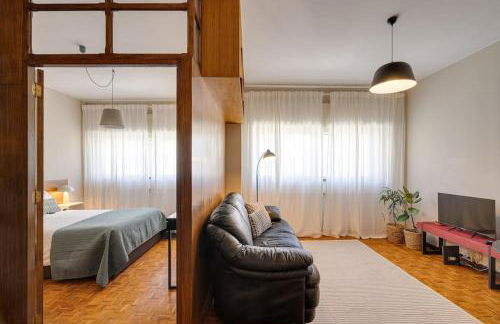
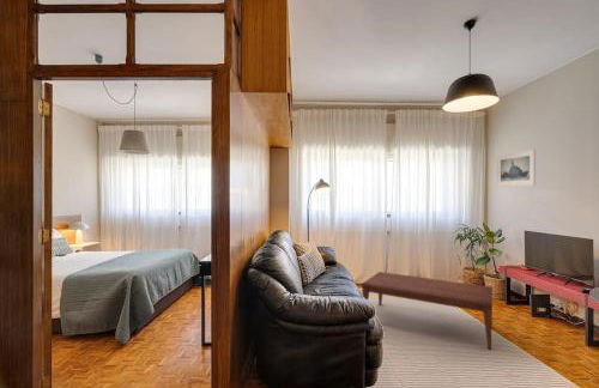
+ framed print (514, 169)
+ coffee table (425, 301)
